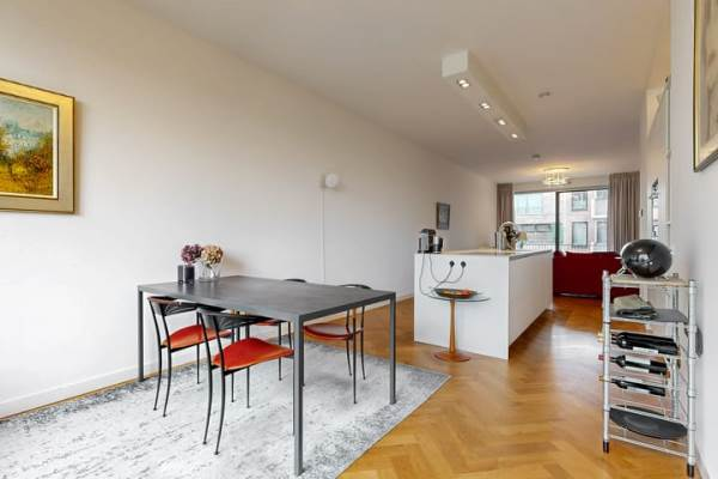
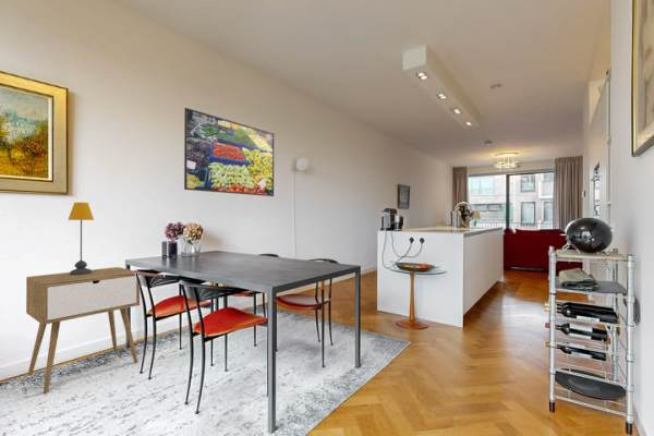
+ nightstand (83, 316)
+ table lamp (81, 238)
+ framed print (234, 157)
